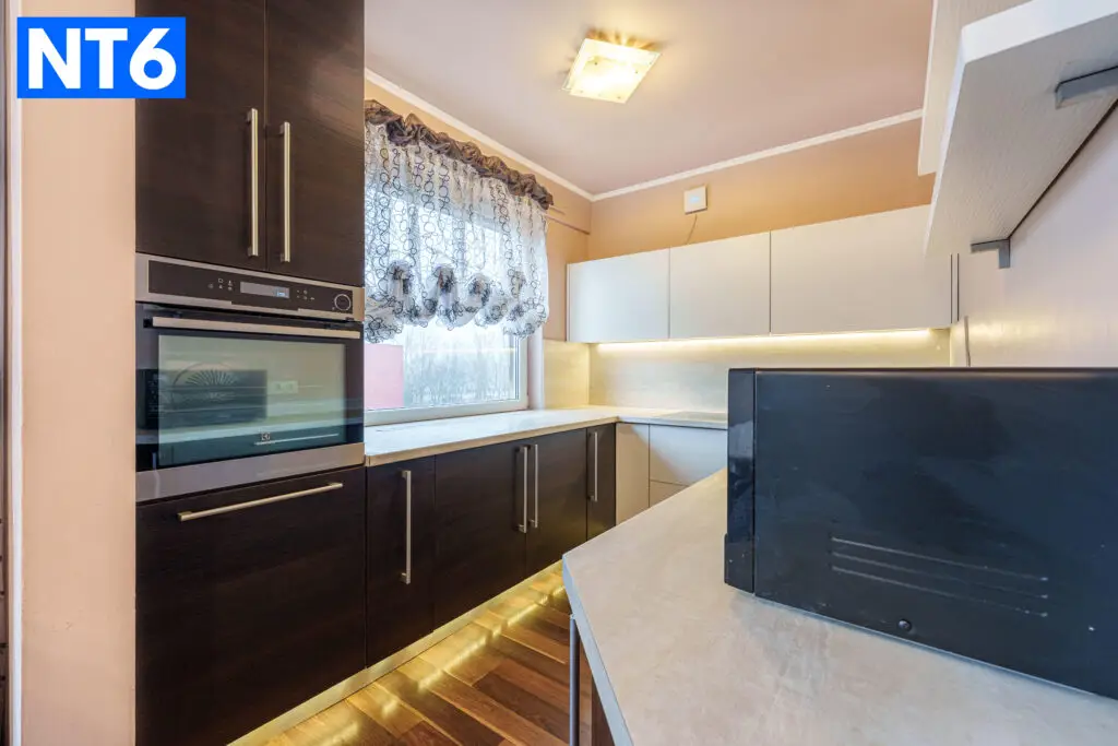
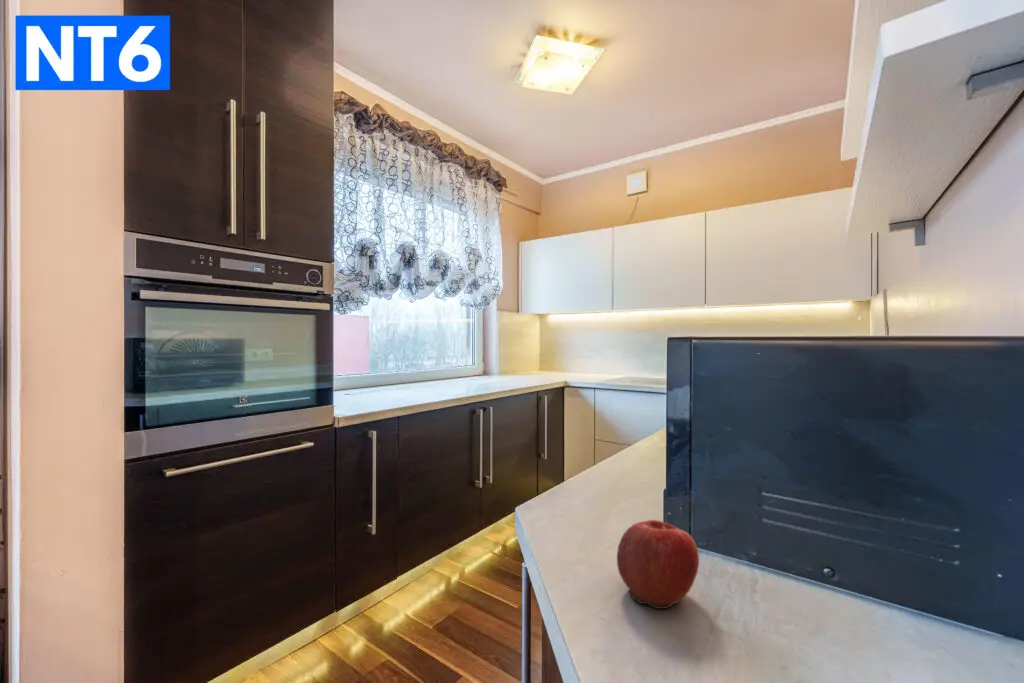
+ apple (657, 557)
